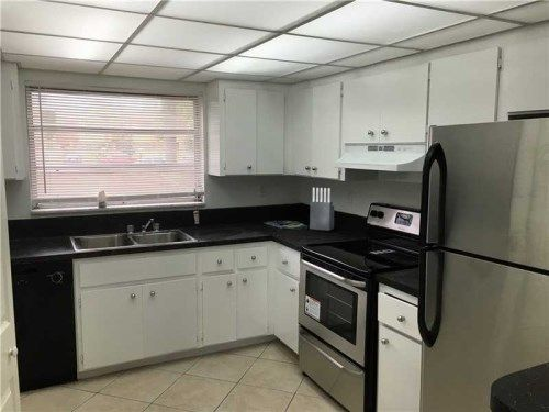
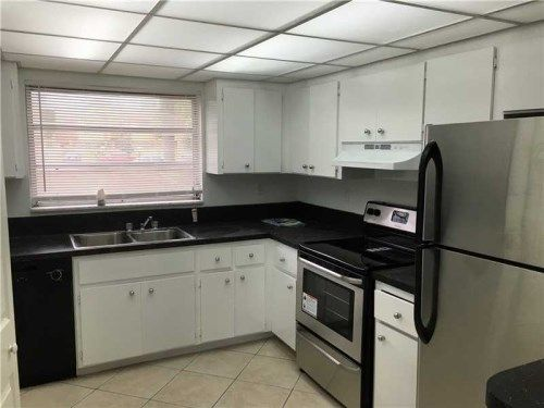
- knife block (322, 208)
